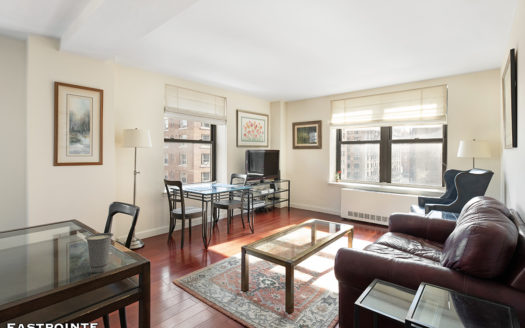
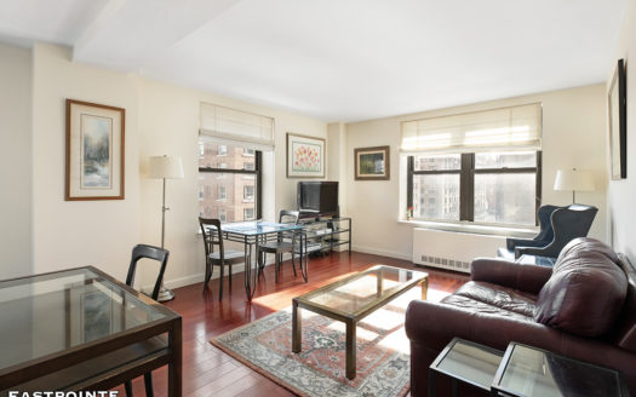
- cup (99, 253)
